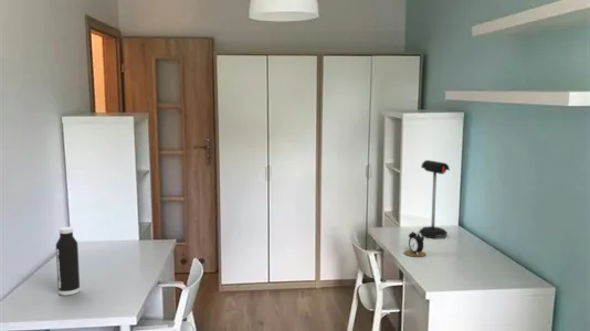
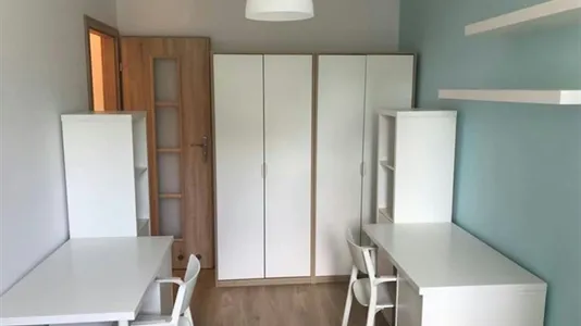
- water bottle (67, 259)
- alarm clock (414, 243)
- mailbox (433, 199)
